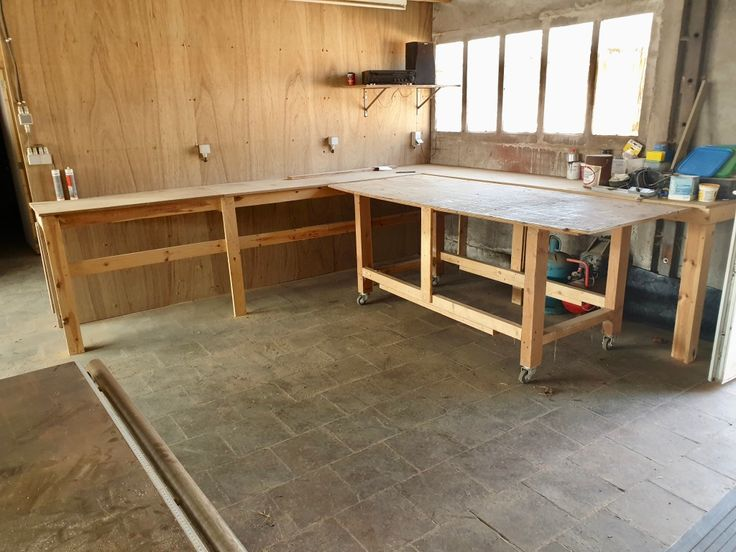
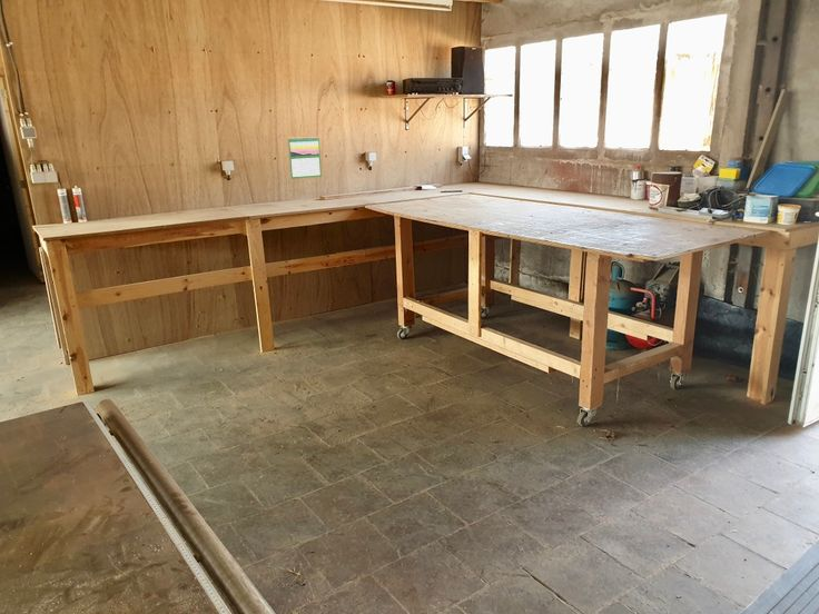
+ calendar (305, 157)
